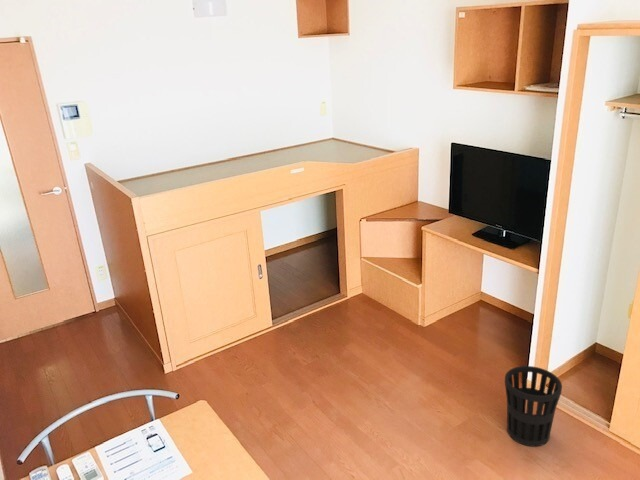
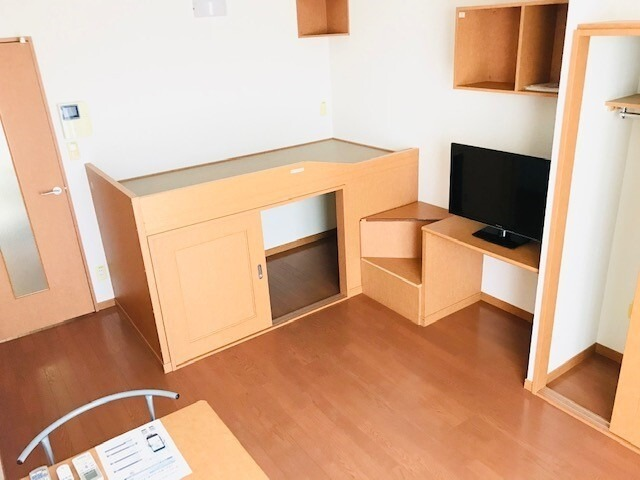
- wastebasket (530, 406)
